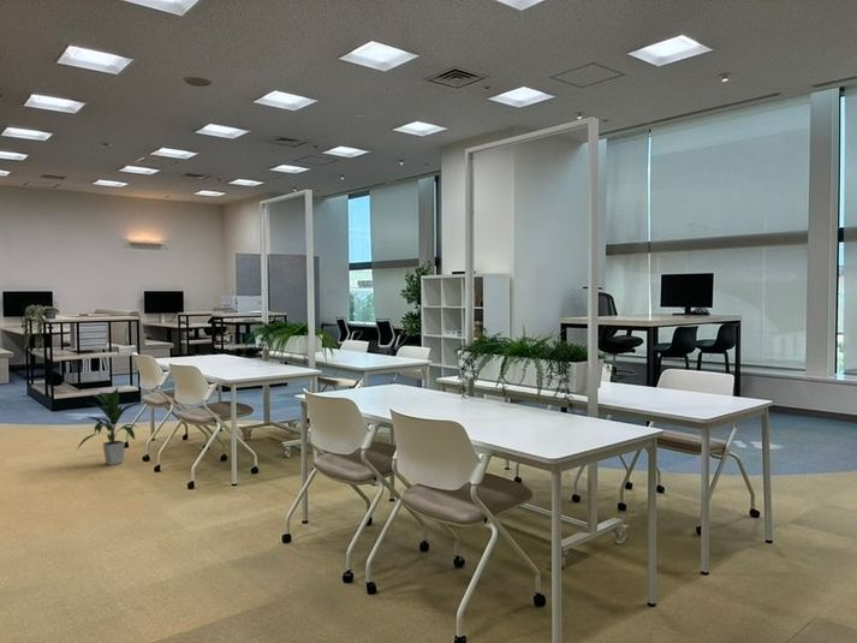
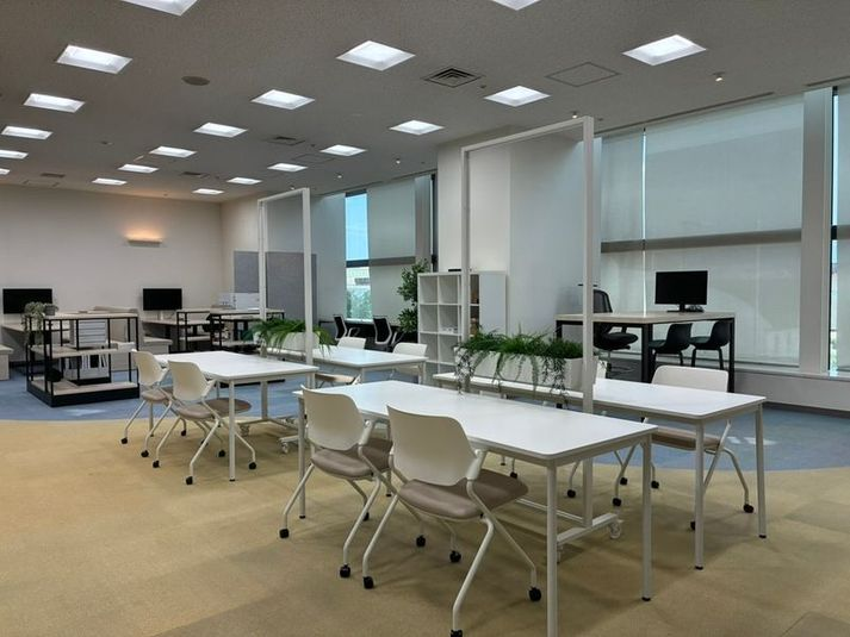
- indoor plant (109, 424)
